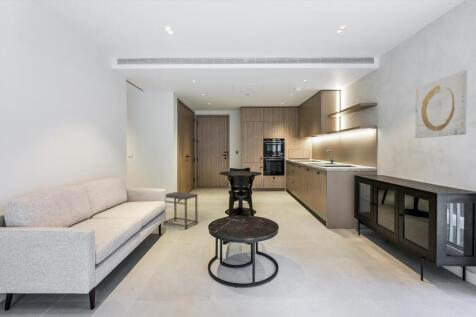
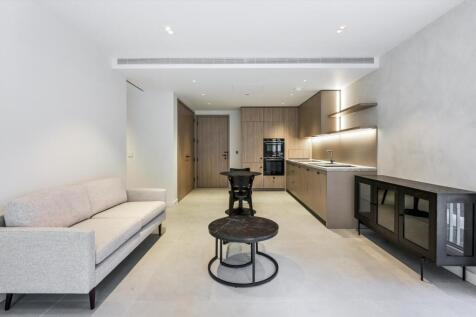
- wall art (438, 108)
- side table (175, 209)
